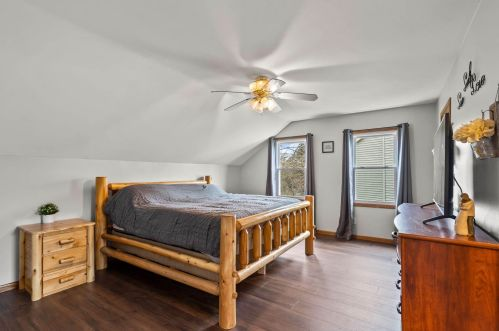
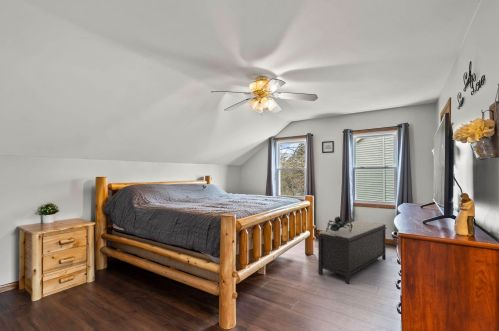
+ bench (354, 247)
+ dried flowers (338, 225)
